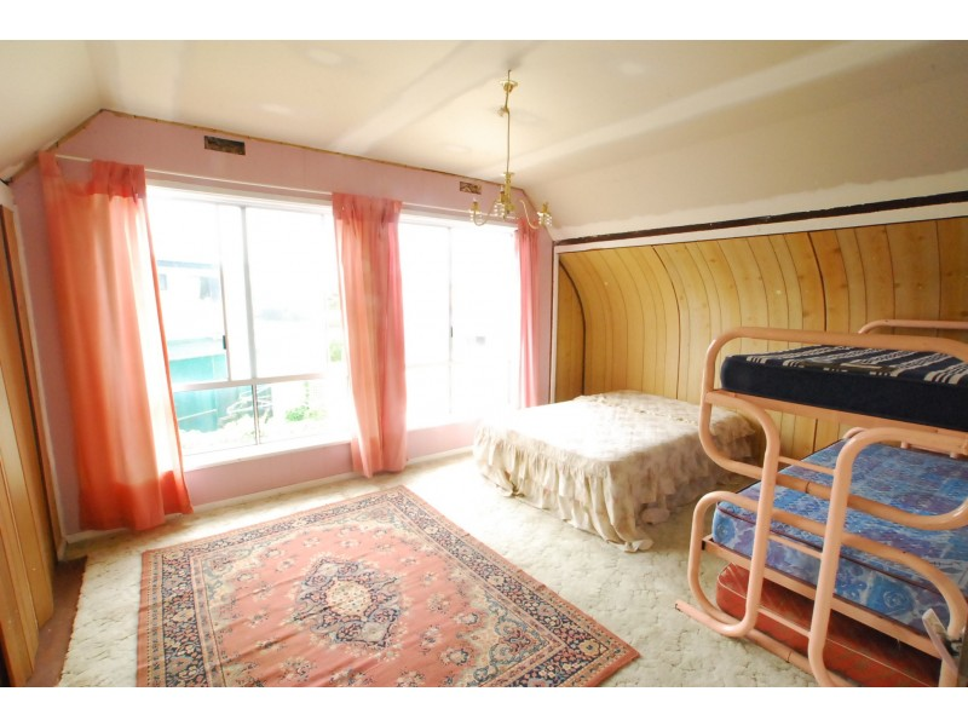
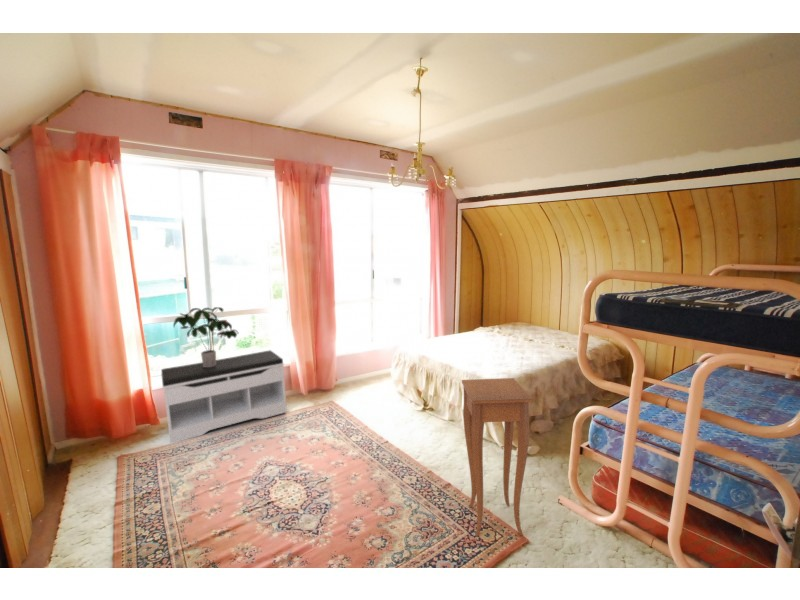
+ side table (504, 455)
+ bench (226, 391)
+ potted plant (207, 336)
